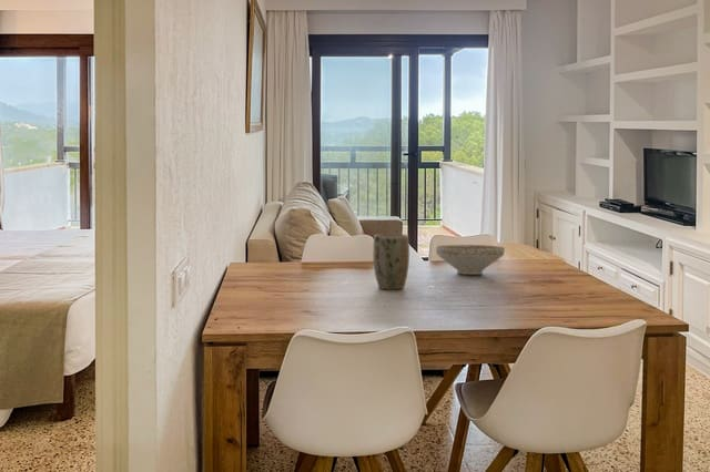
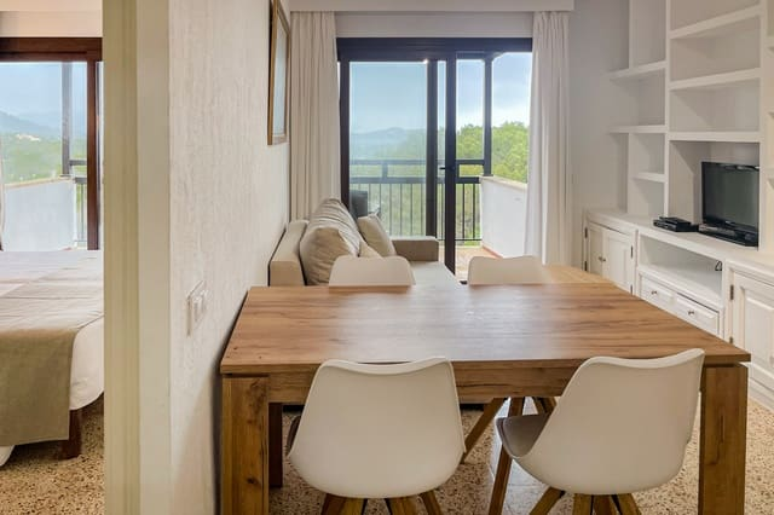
- plant pot (390, 260)
- decorative bowl (469, 259)
